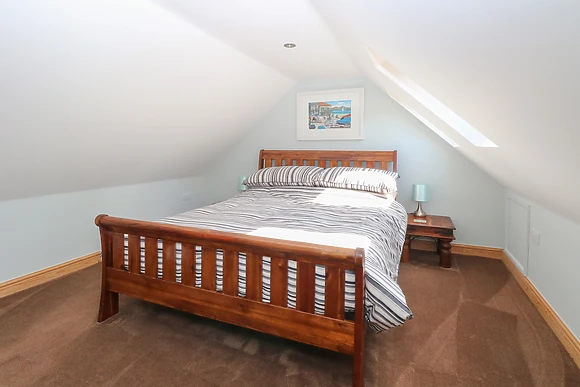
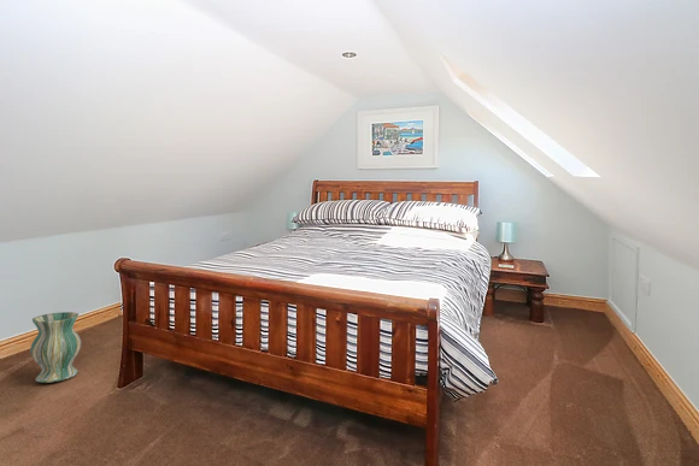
+ vase (55, 347)
